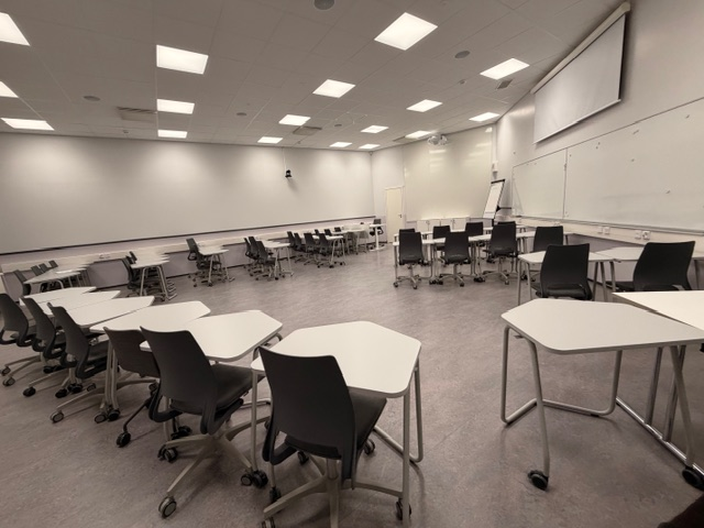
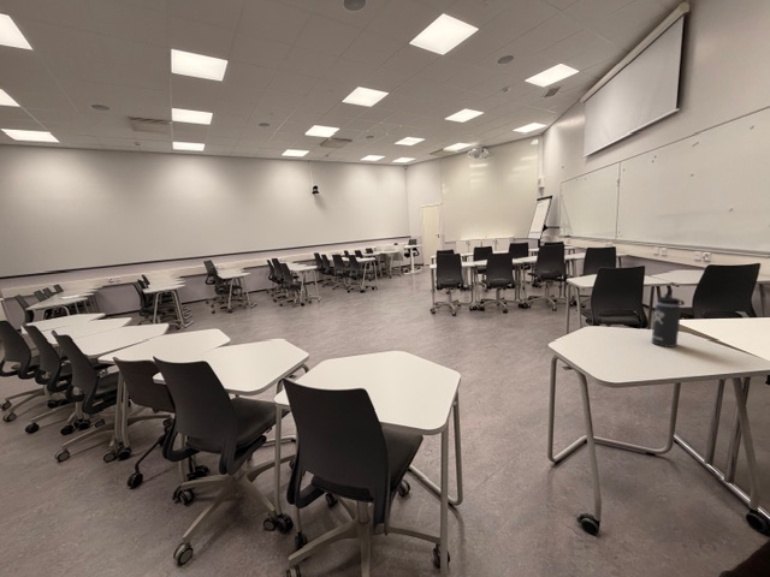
+ thermos bottle (669, 317)
